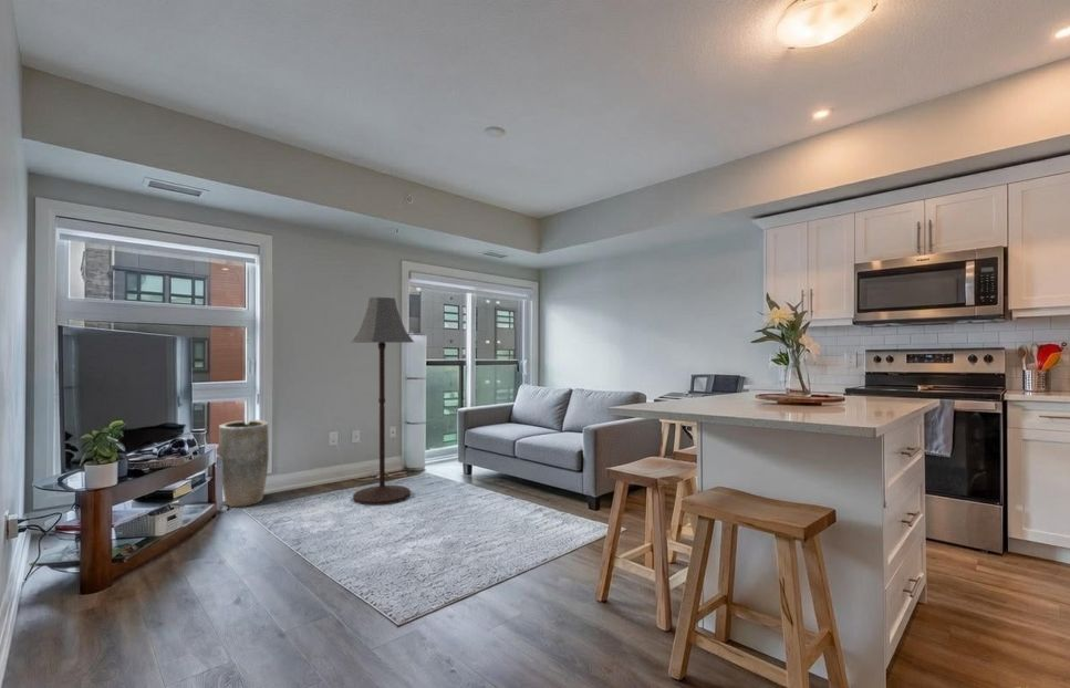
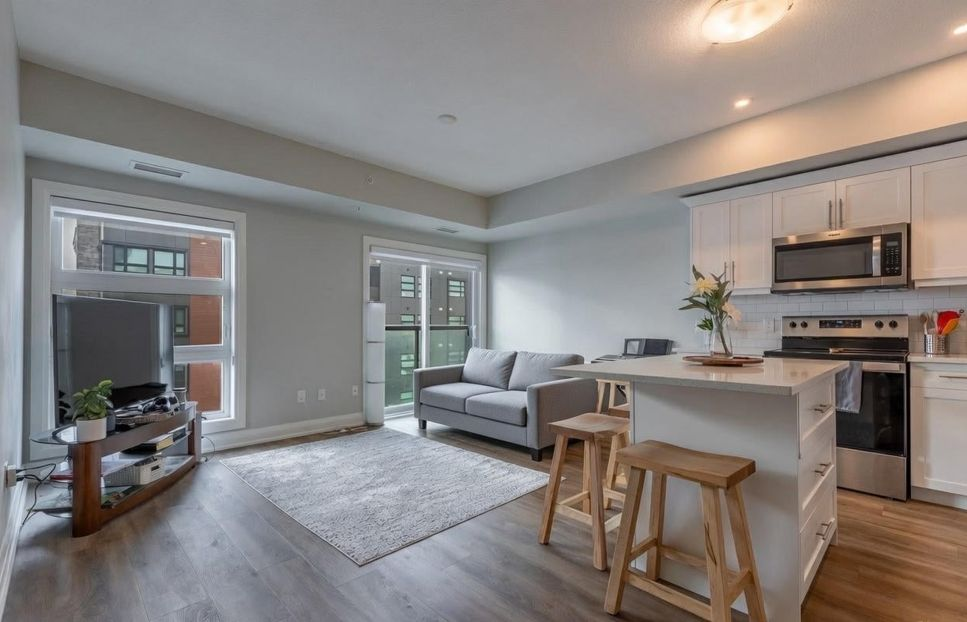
- vase (243, 462)
- floor lamp (382, 397)
